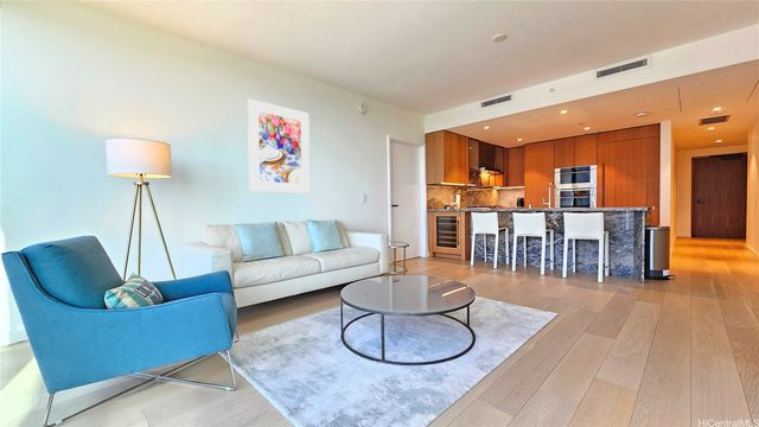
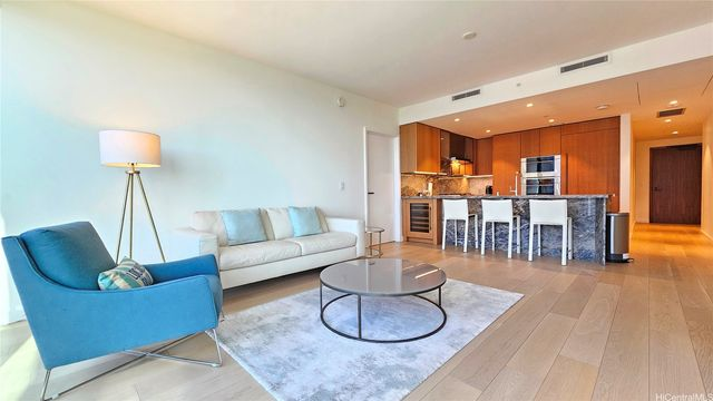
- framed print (280, 148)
